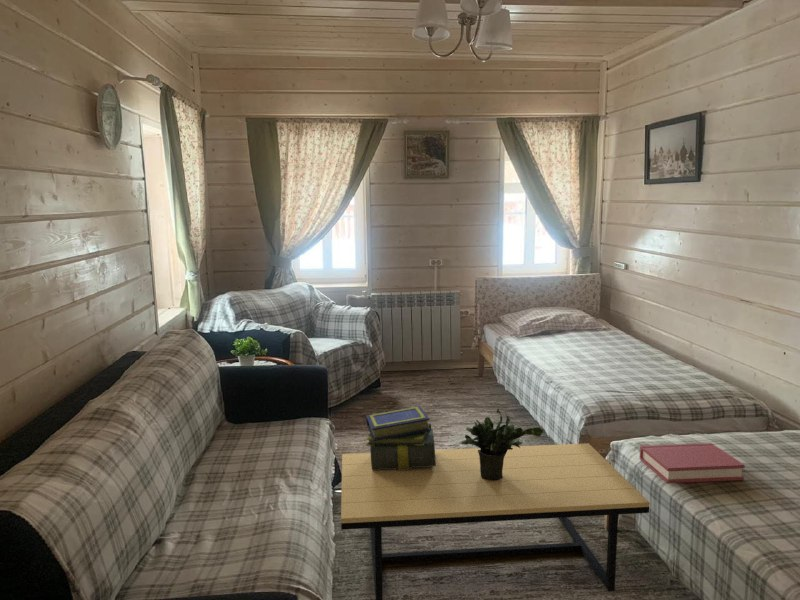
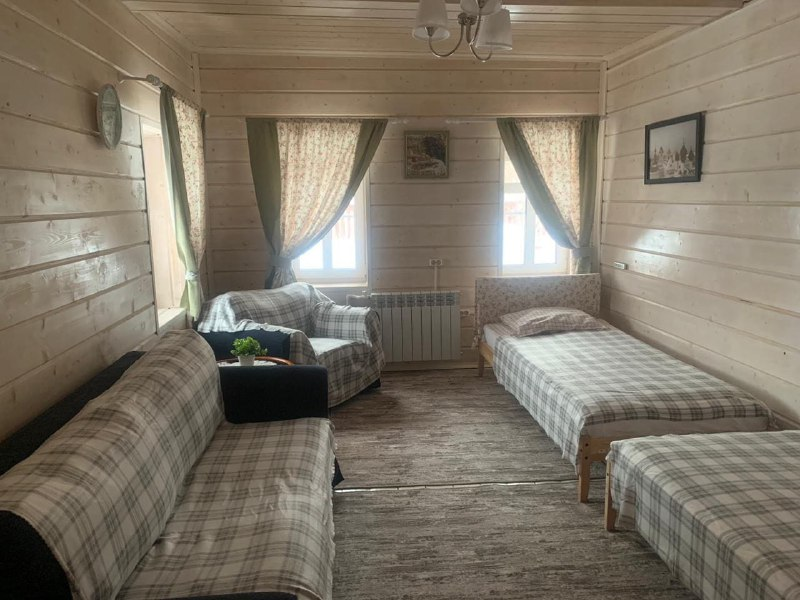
- hardback book (689, 461)
- coffee table (480, 515)
- stack of books (400, 437)
- potted plant (504, 441)
